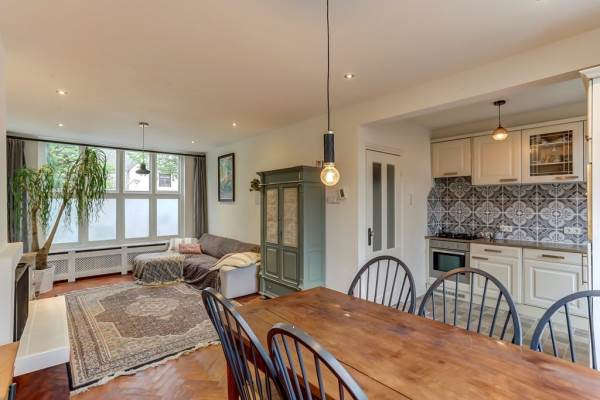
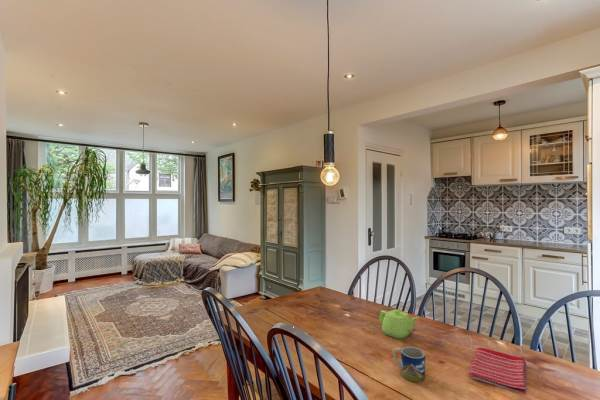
+ teapot (398, 321)
+ mug (408, 361)
+ dish towel (498, 367)
